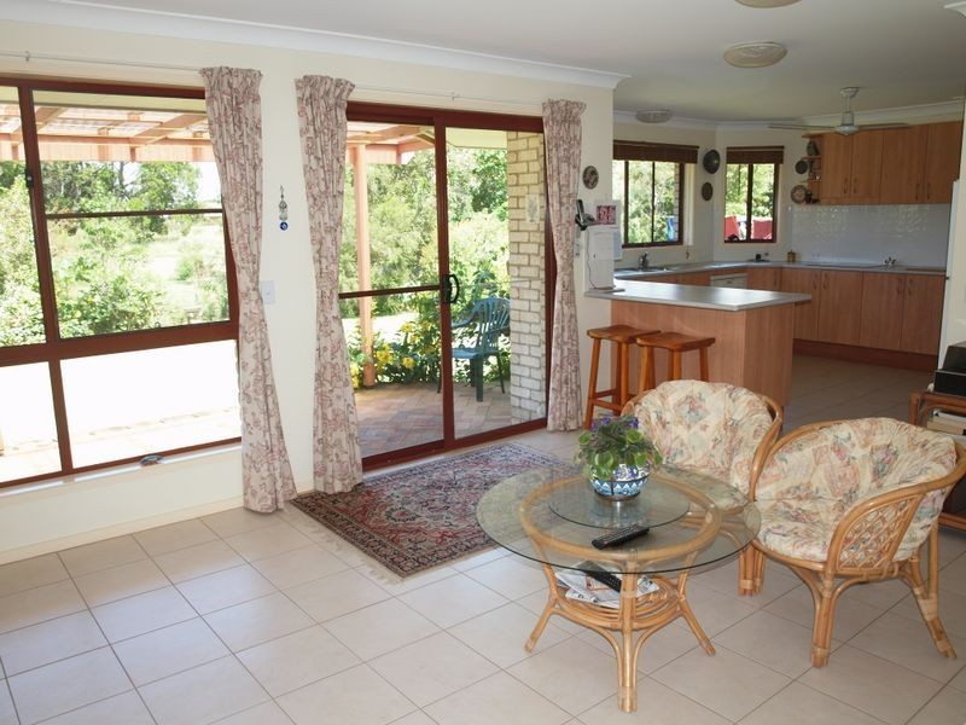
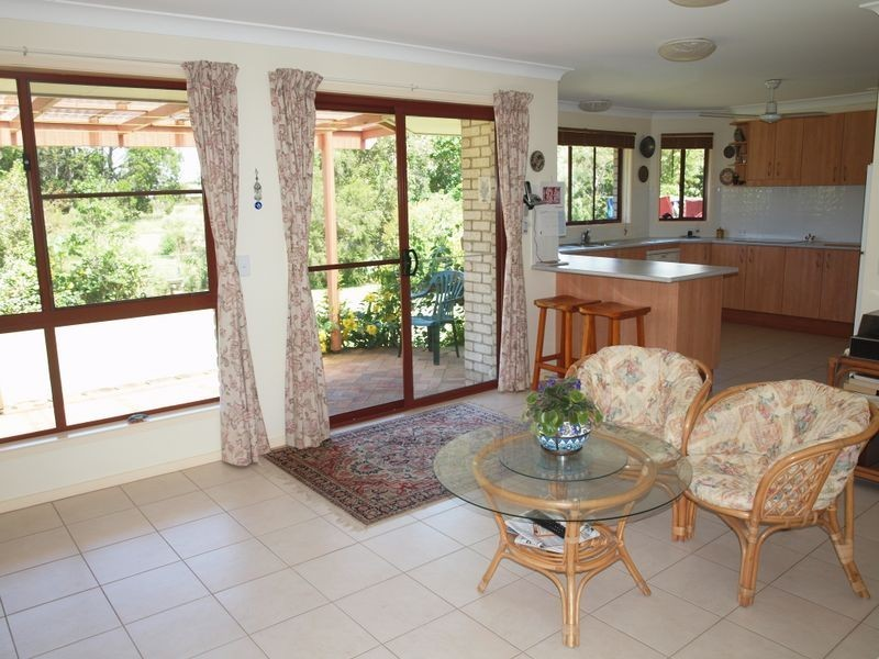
- remote control (621, 536)
